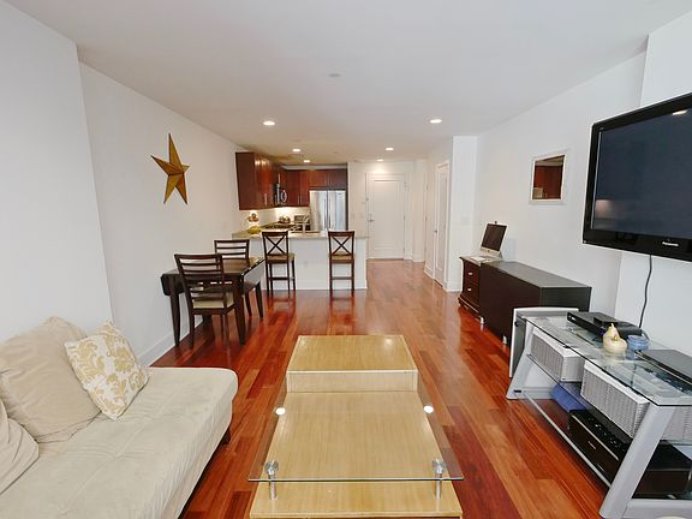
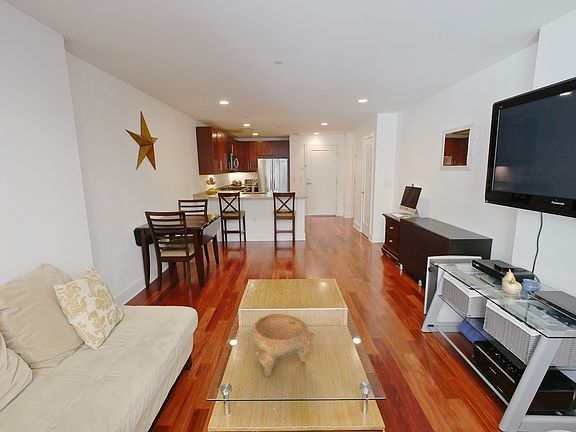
+ decorative bowl (282, 344)
